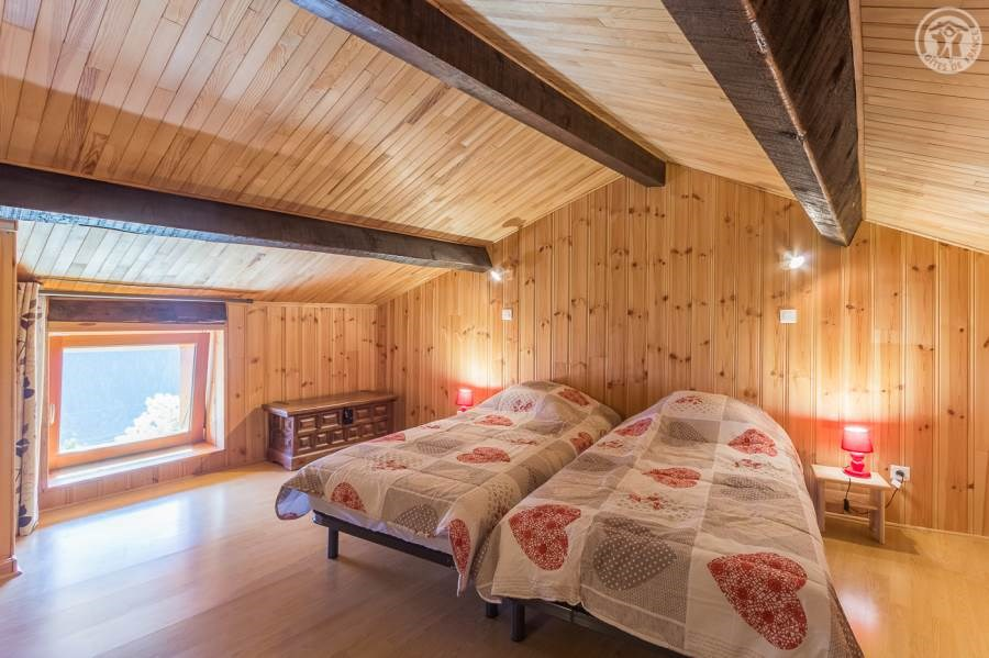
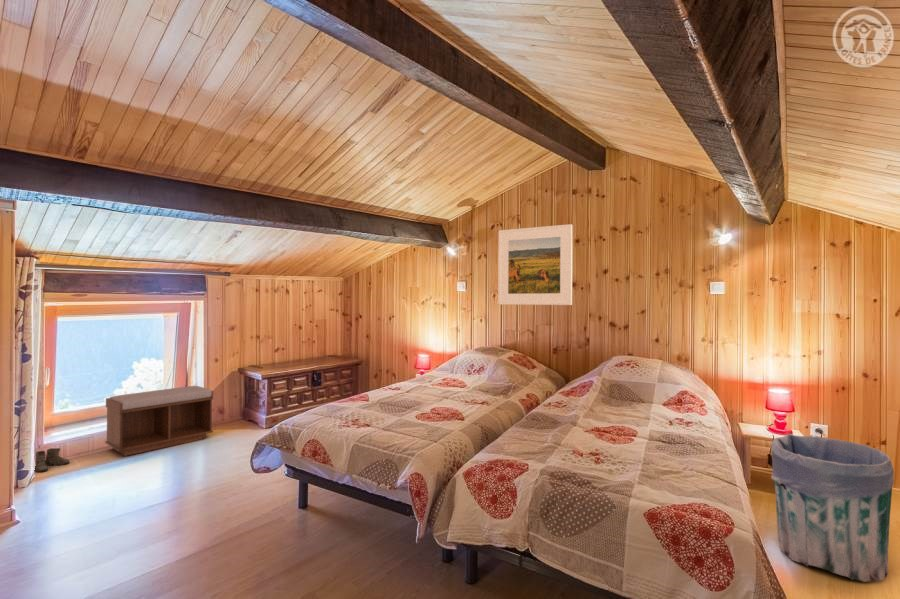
+ trash can (828, 502)
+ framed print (533, 266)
+ boots (48, 459)
+ bench (161, 417)
